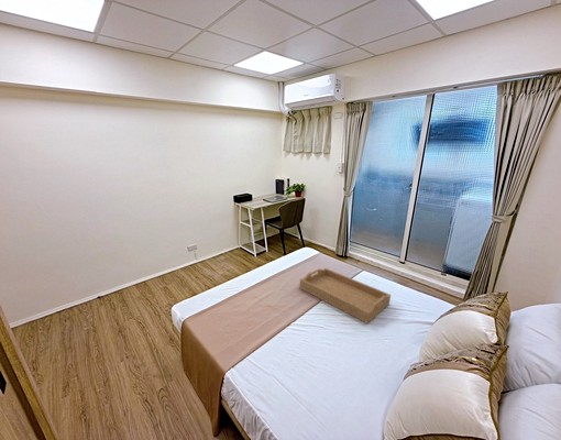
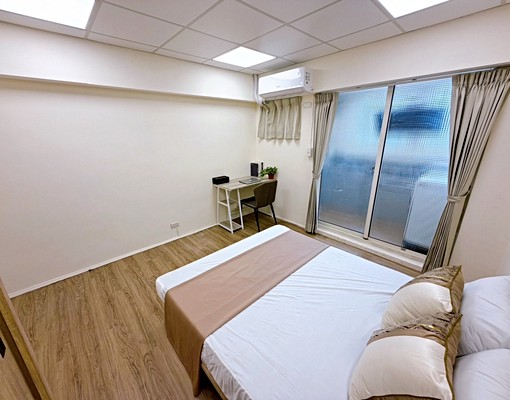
- serving tray (342, 289)
